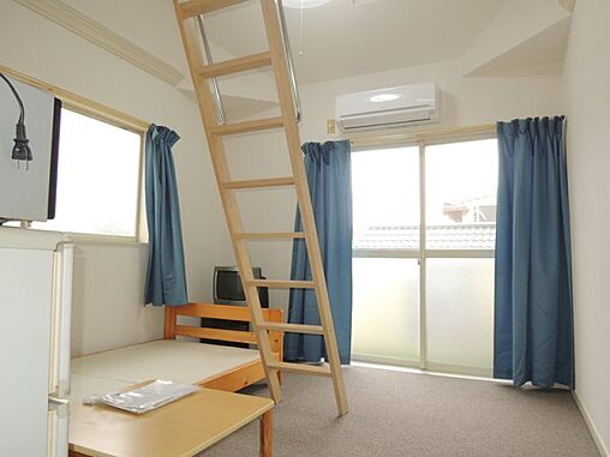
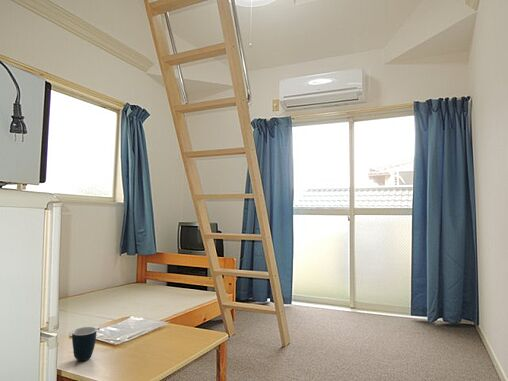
+ mug (81, 346)
